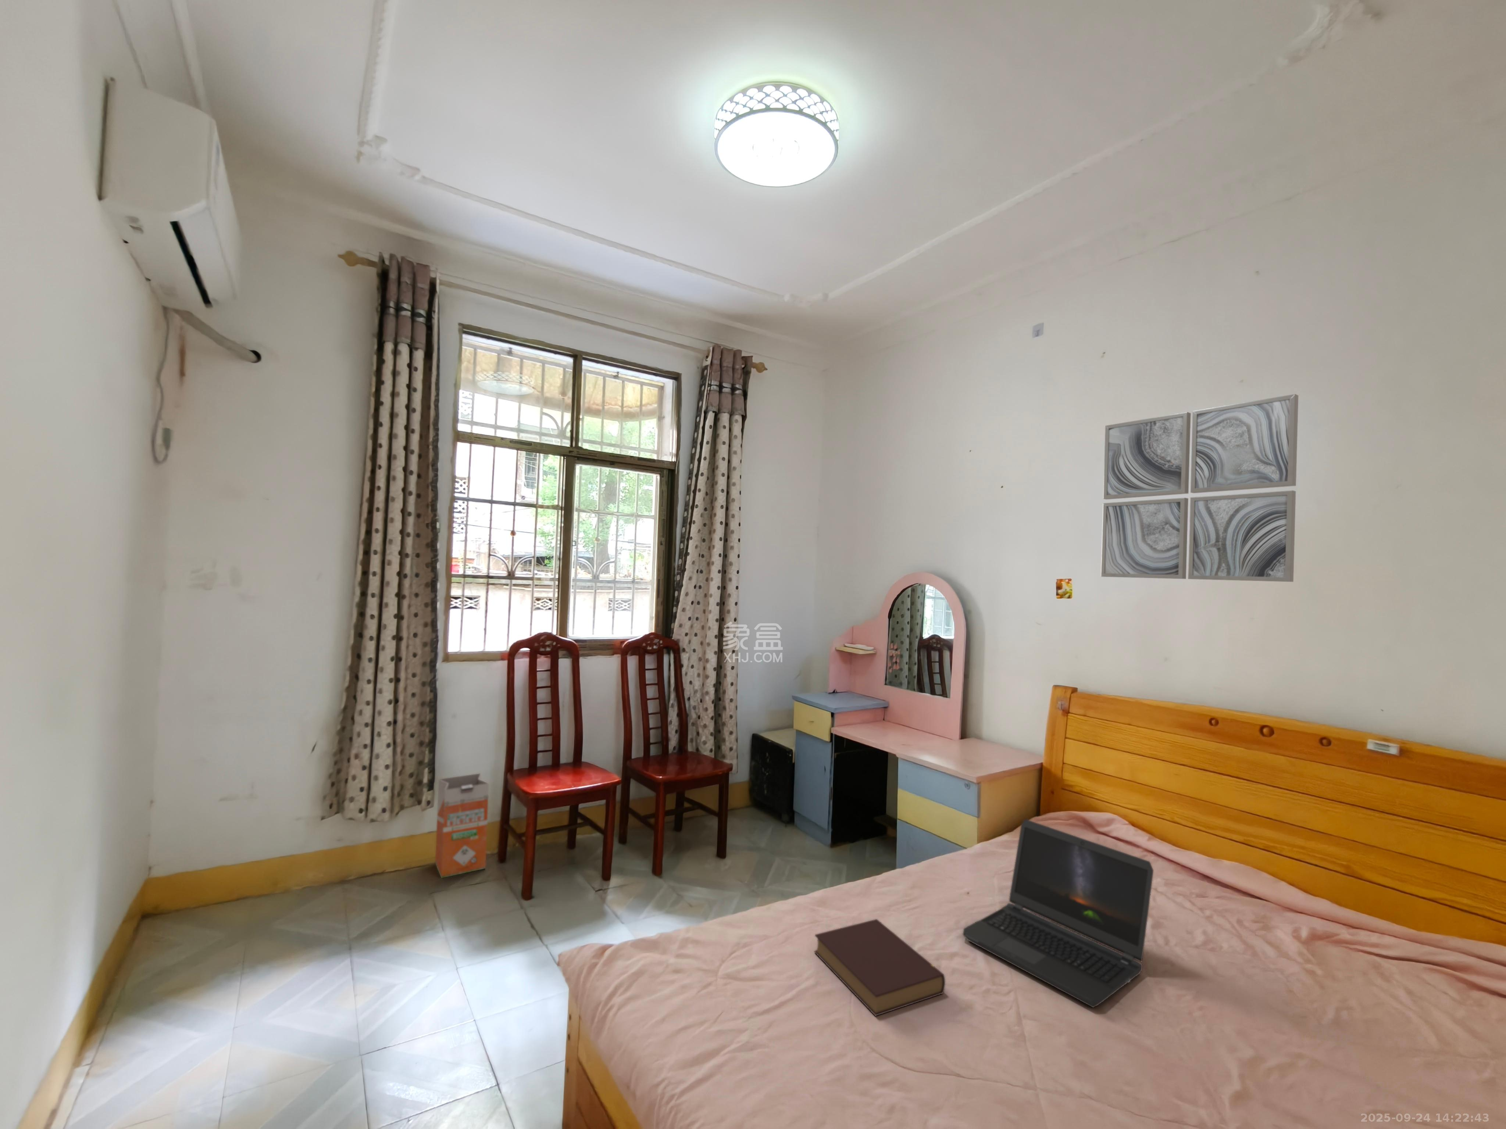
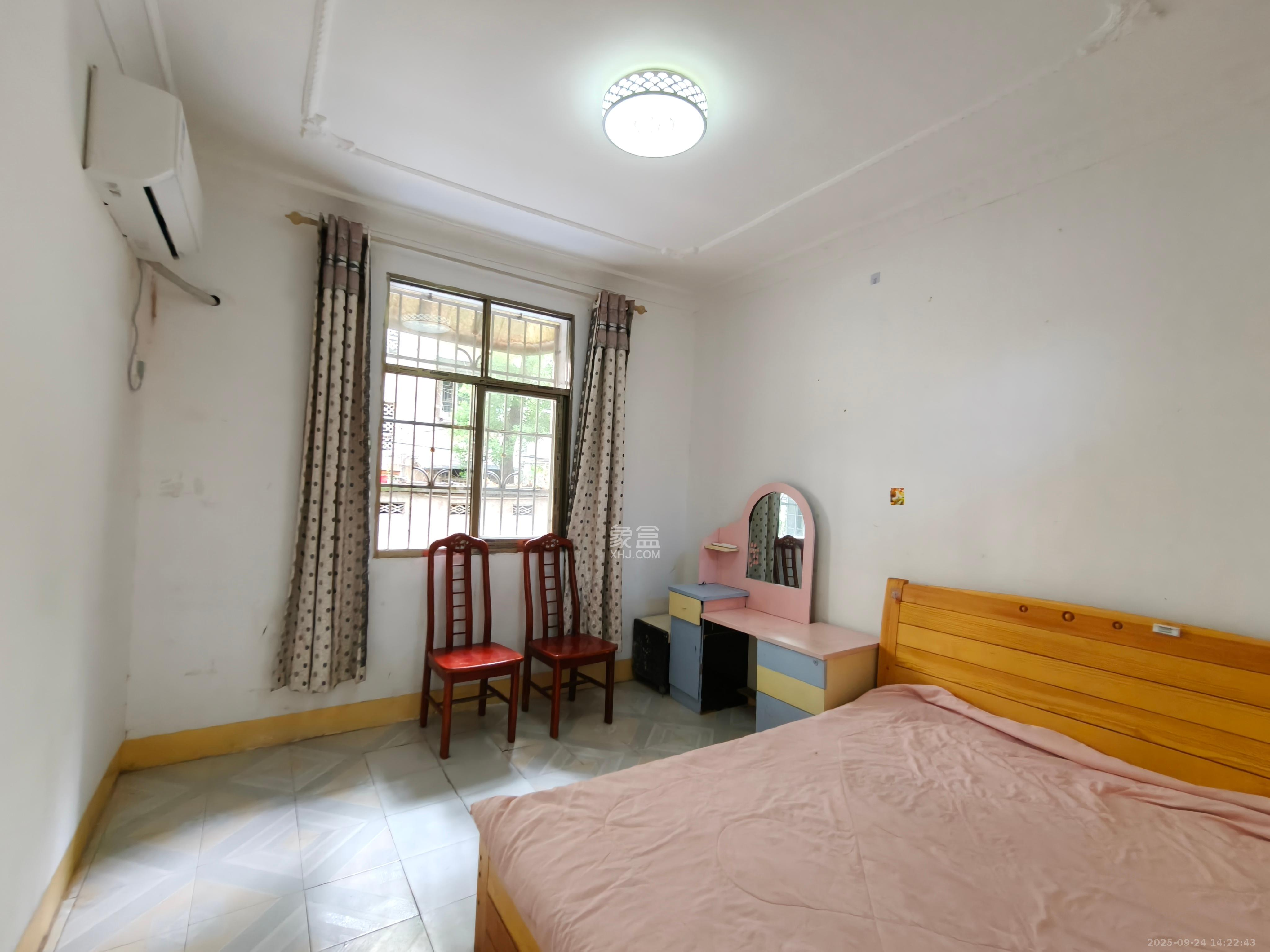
- wall art (1191, 497)
- laptop computer (1054, 901)
- waste bin (462, 823)
- book (876, 962)
